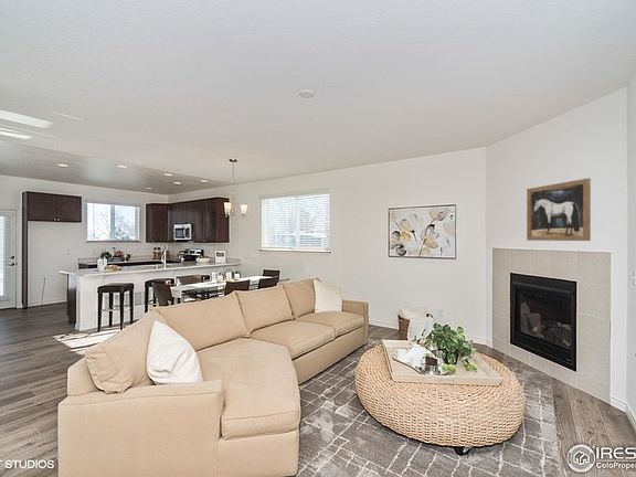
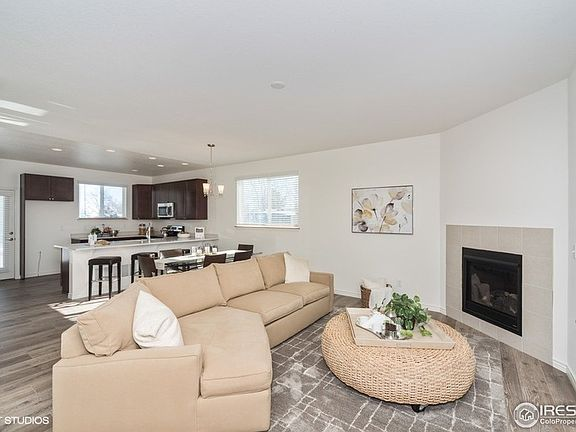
- wall art (555, 212)
